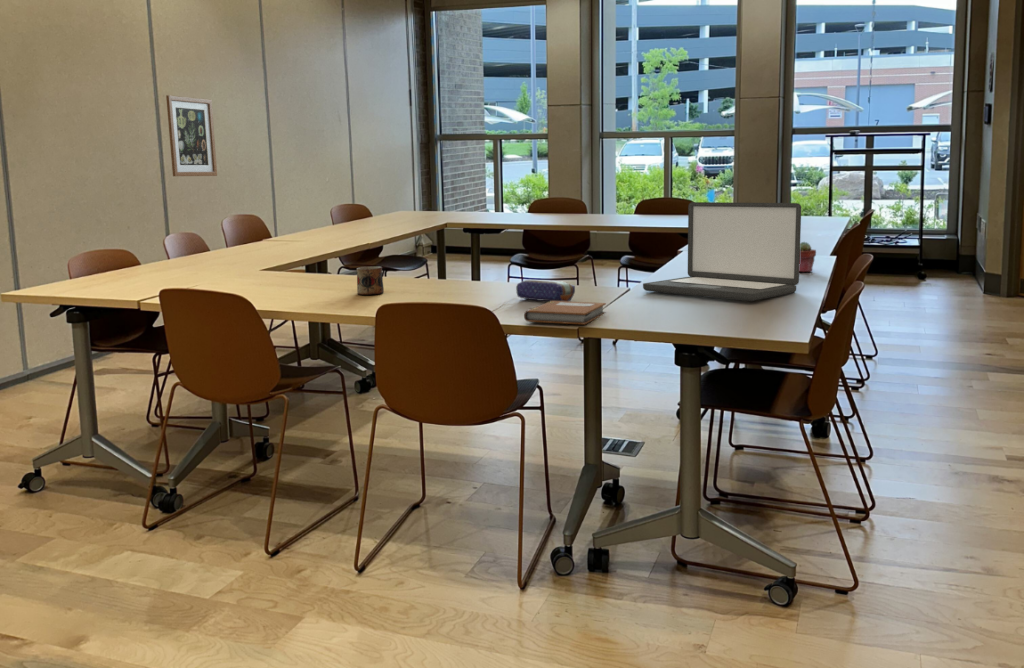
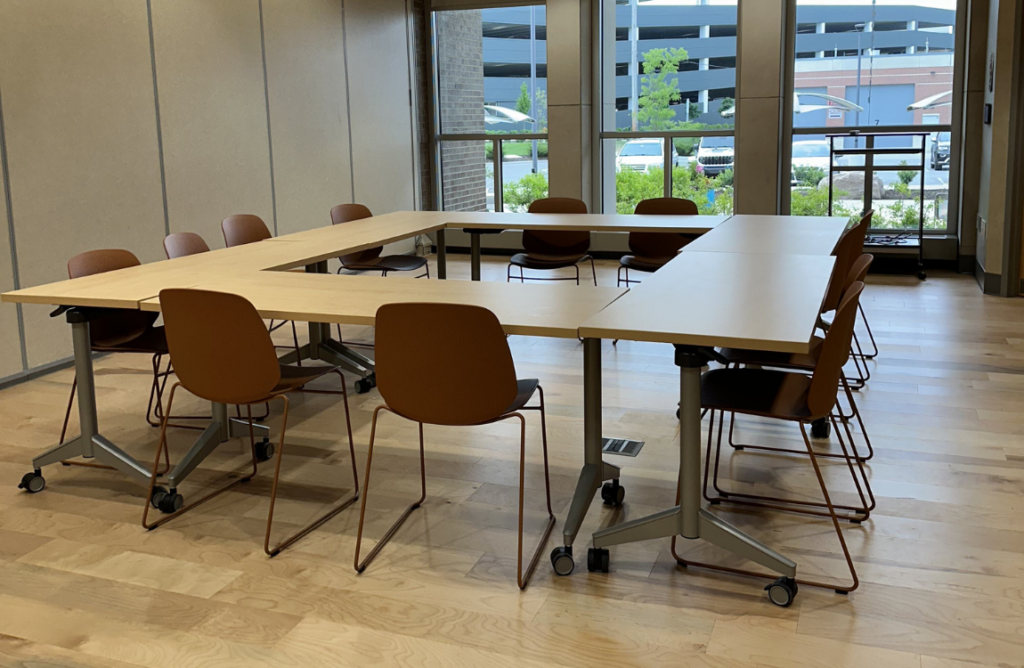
- pencil case (545, 290)
- mug (370, 279)
- laptop (719, 248)
- notebook (566, 311)
- wall art (192, 137)
- potted succulent (804, 256)
